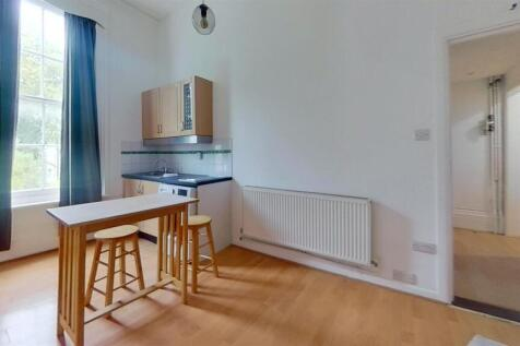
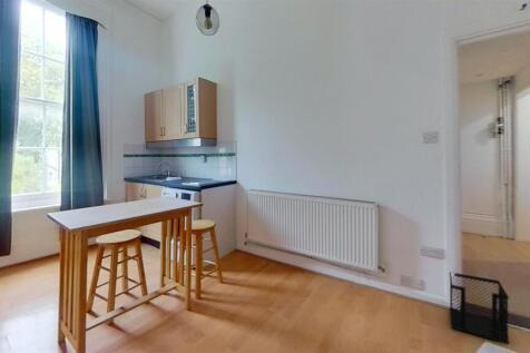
+ wastebasket (475, 304)
